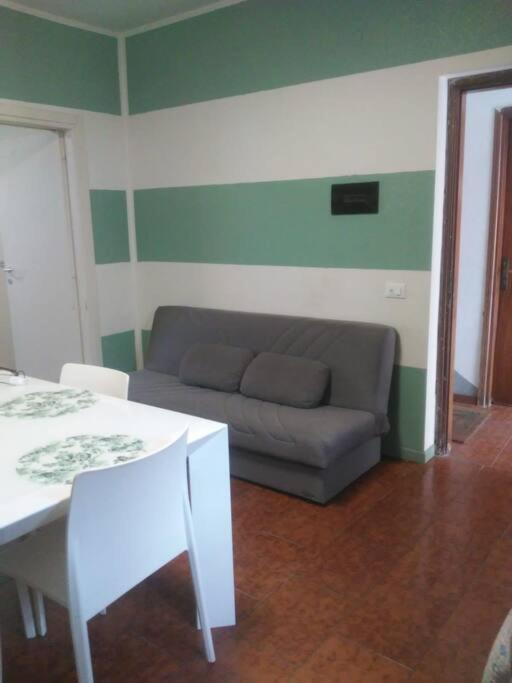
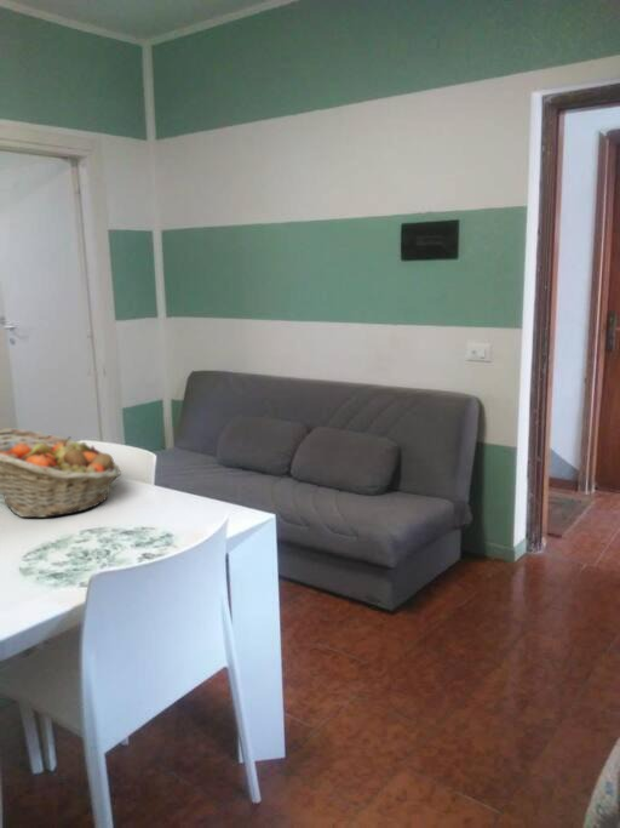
+ fruit basket (47, 464)
